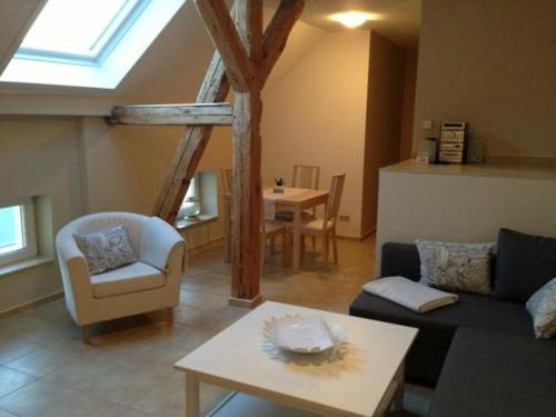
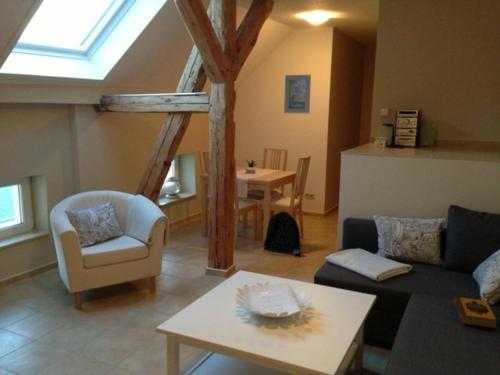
+ hardback book (473, 311)
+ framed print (297, 94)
+ backpack (285, 230)
